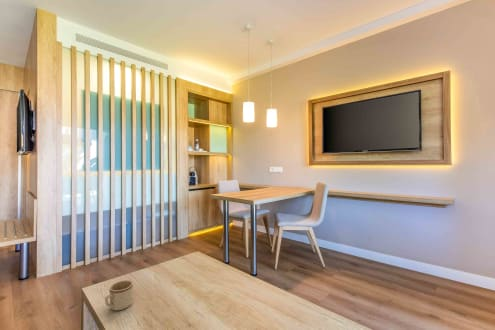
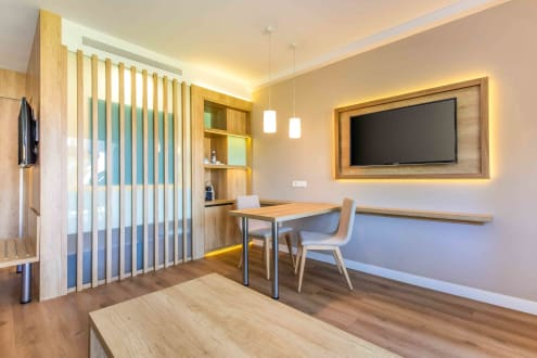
- mug (118, 297)
